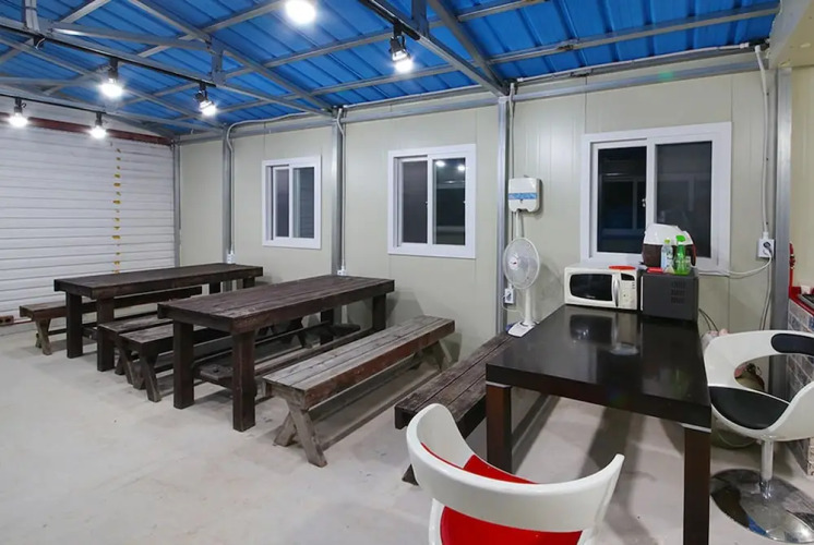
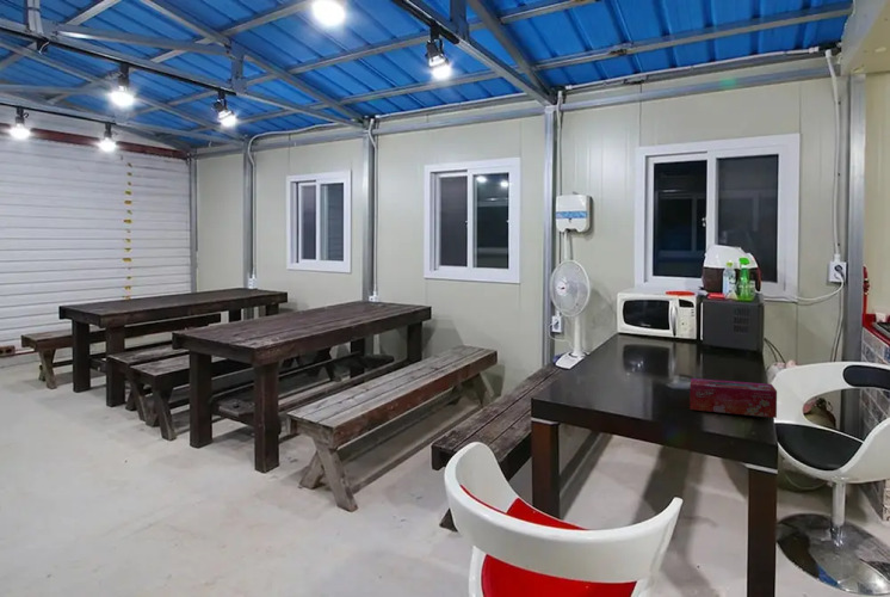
+ tissue box (730, 396)
